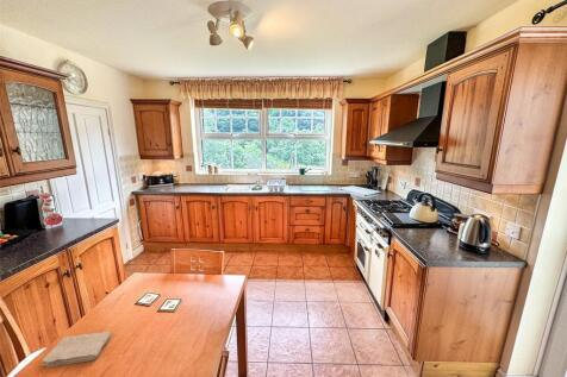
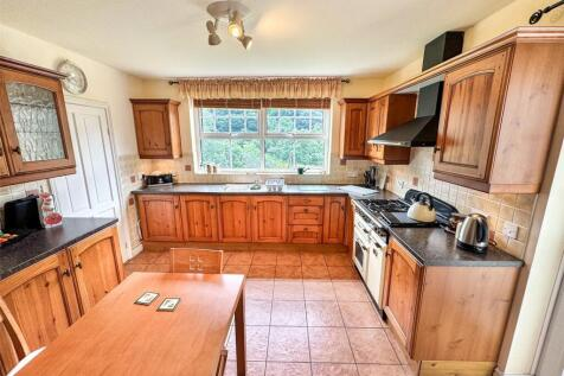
- washcloth (77, 347)
